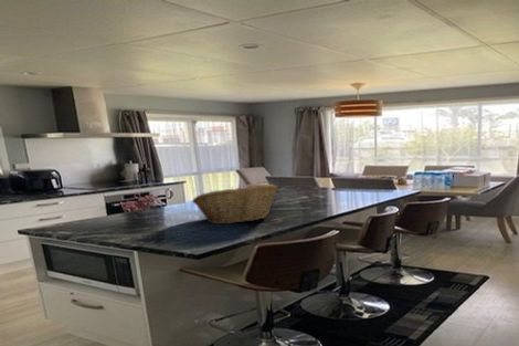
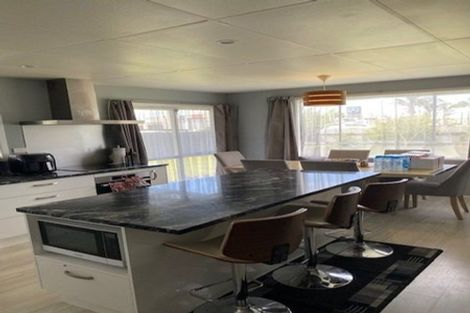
- fruit basket (235, 201)
